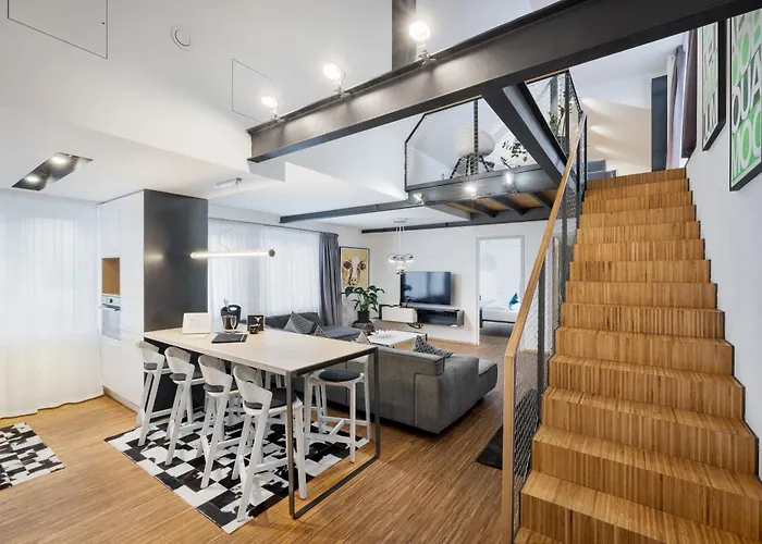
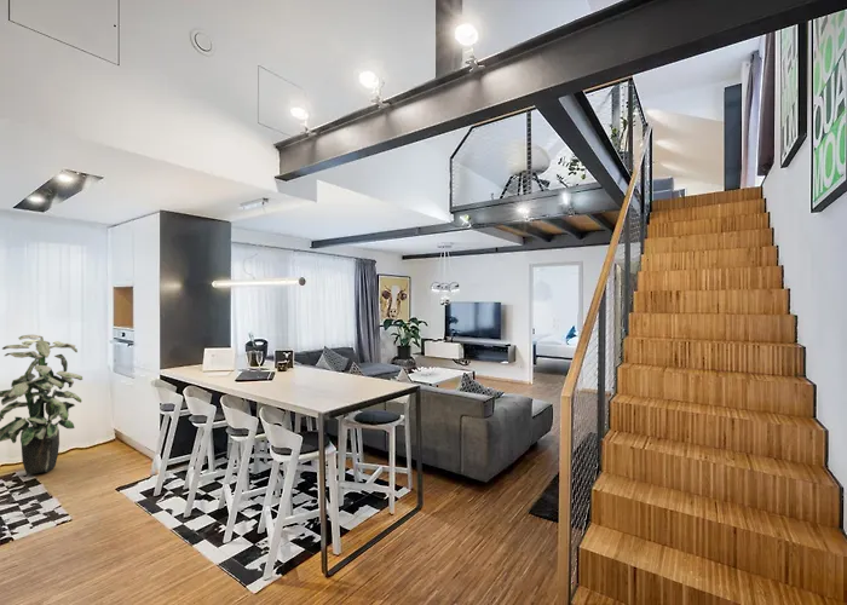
+ indoor plant (36, 402)
